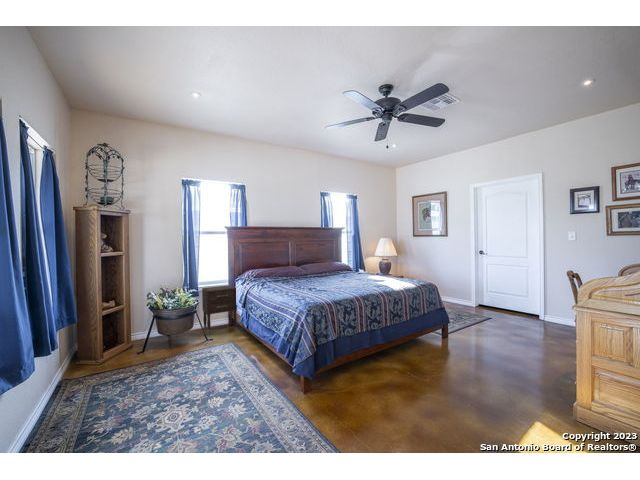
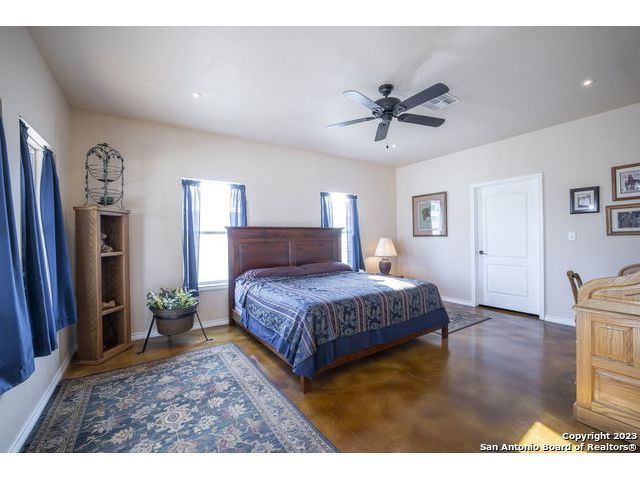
- nightstand (219, 308)
